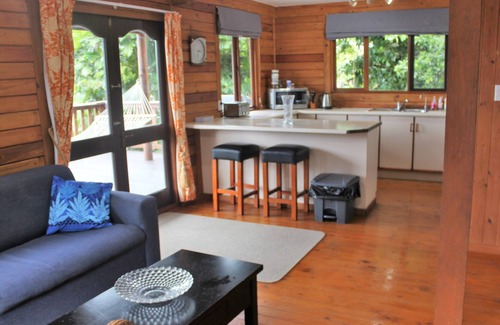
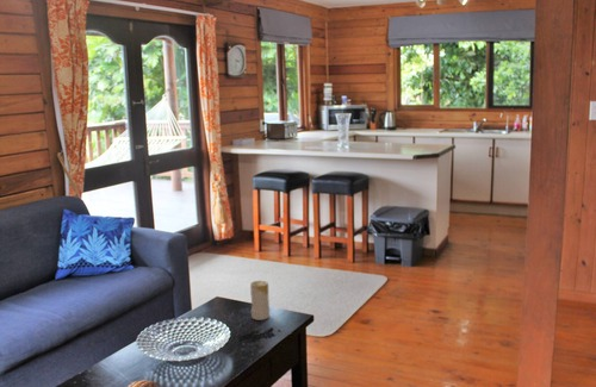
+ candle (259, 300)
